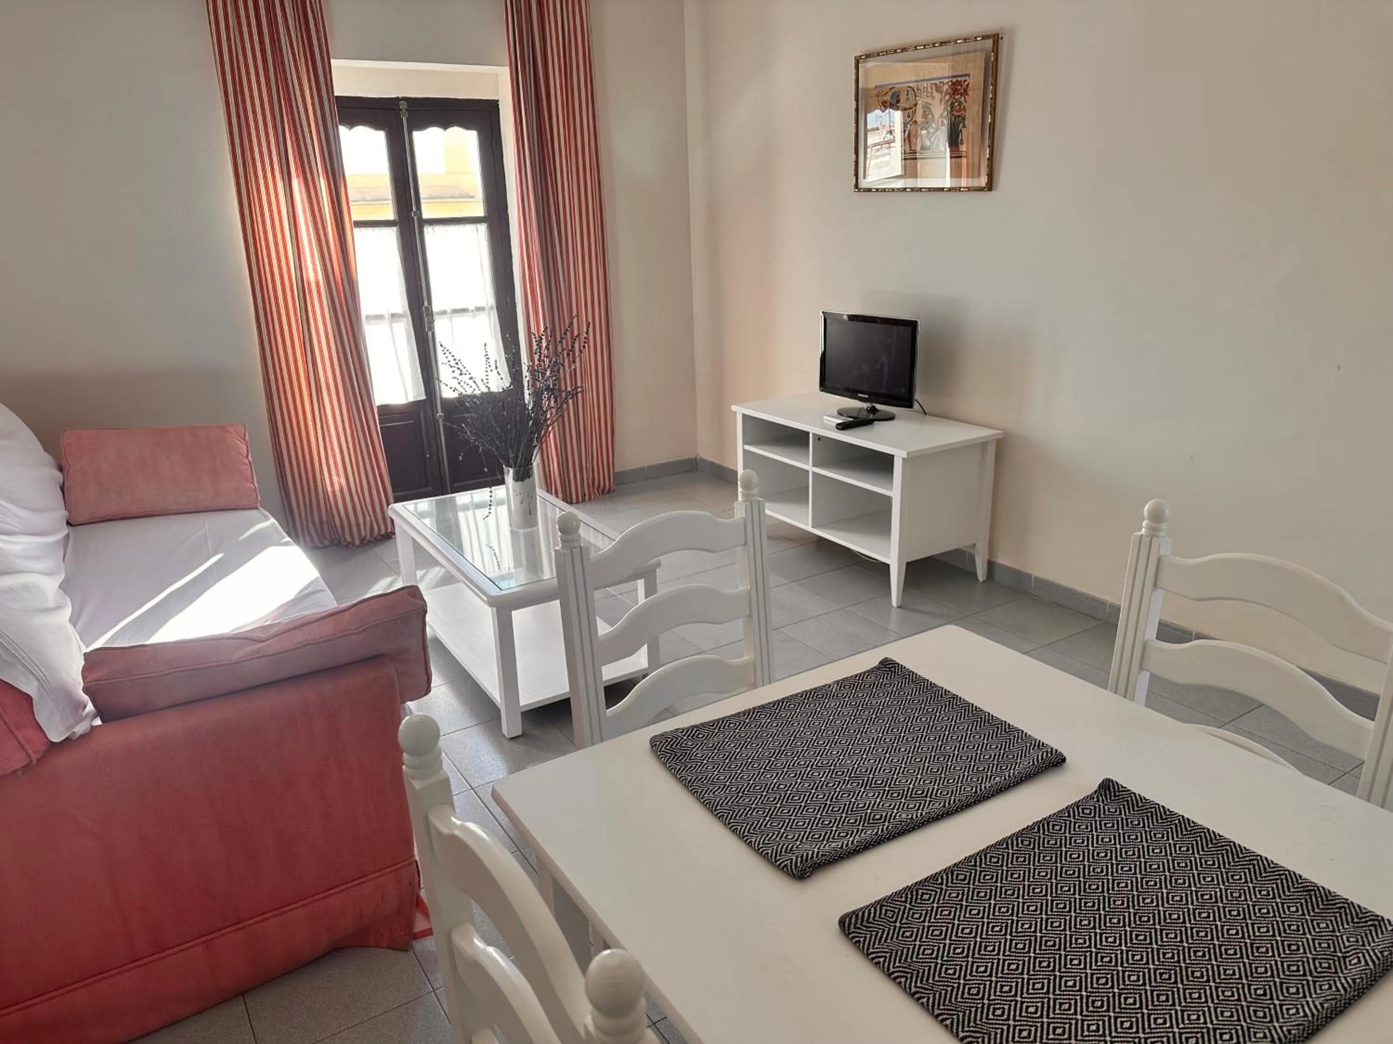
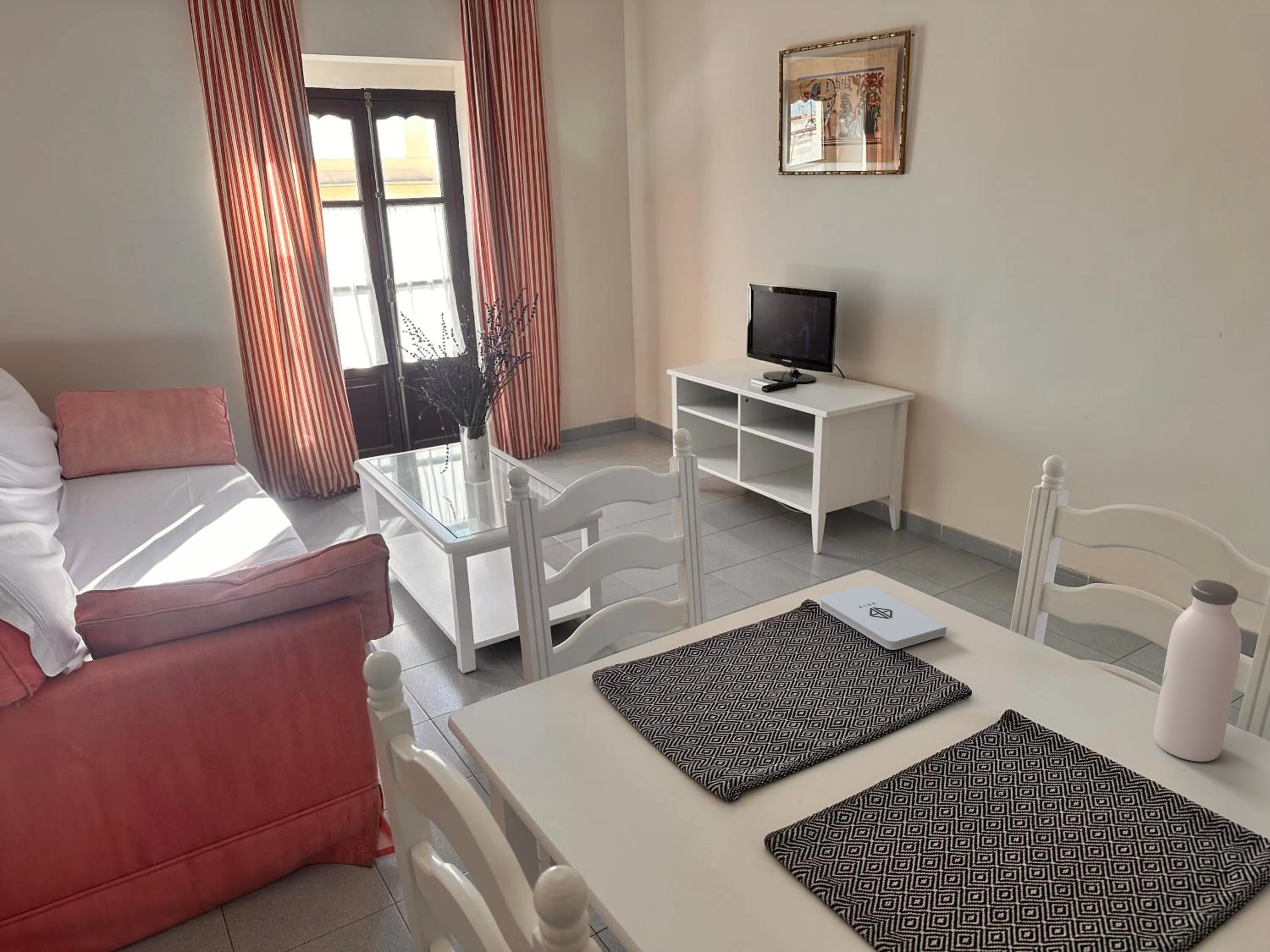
+ water bottle (1200, 668)
+ notepad (879, 615)
